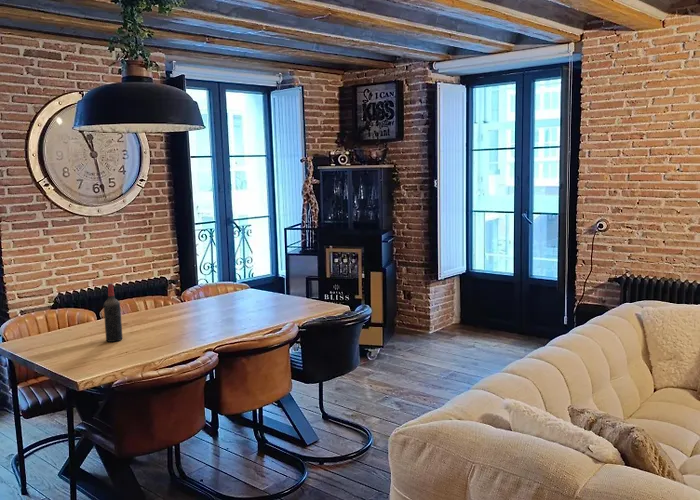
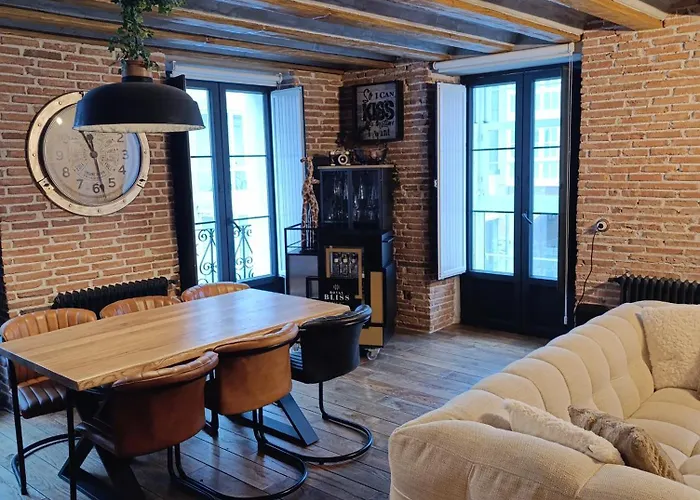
- wine bottle (112, 311)
